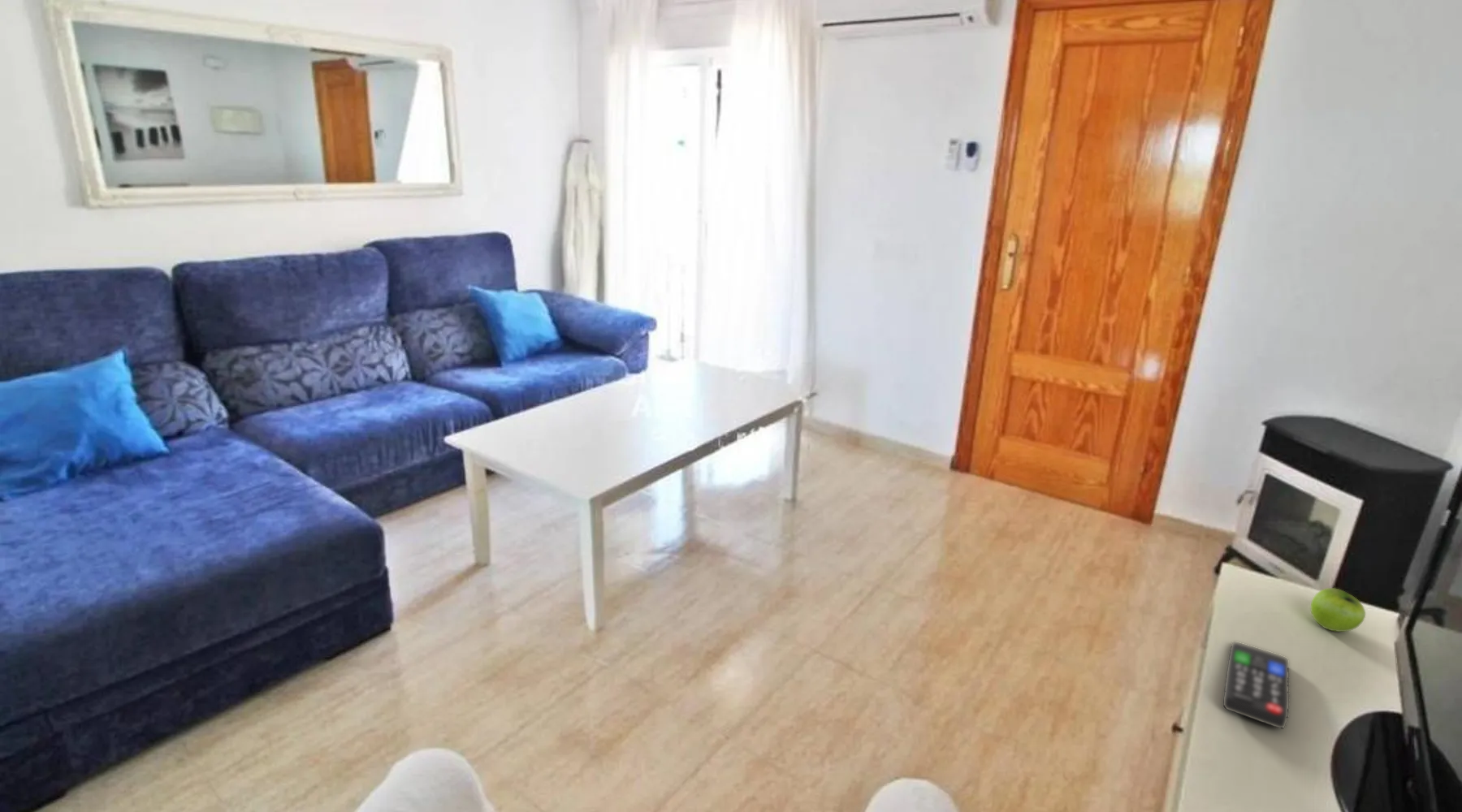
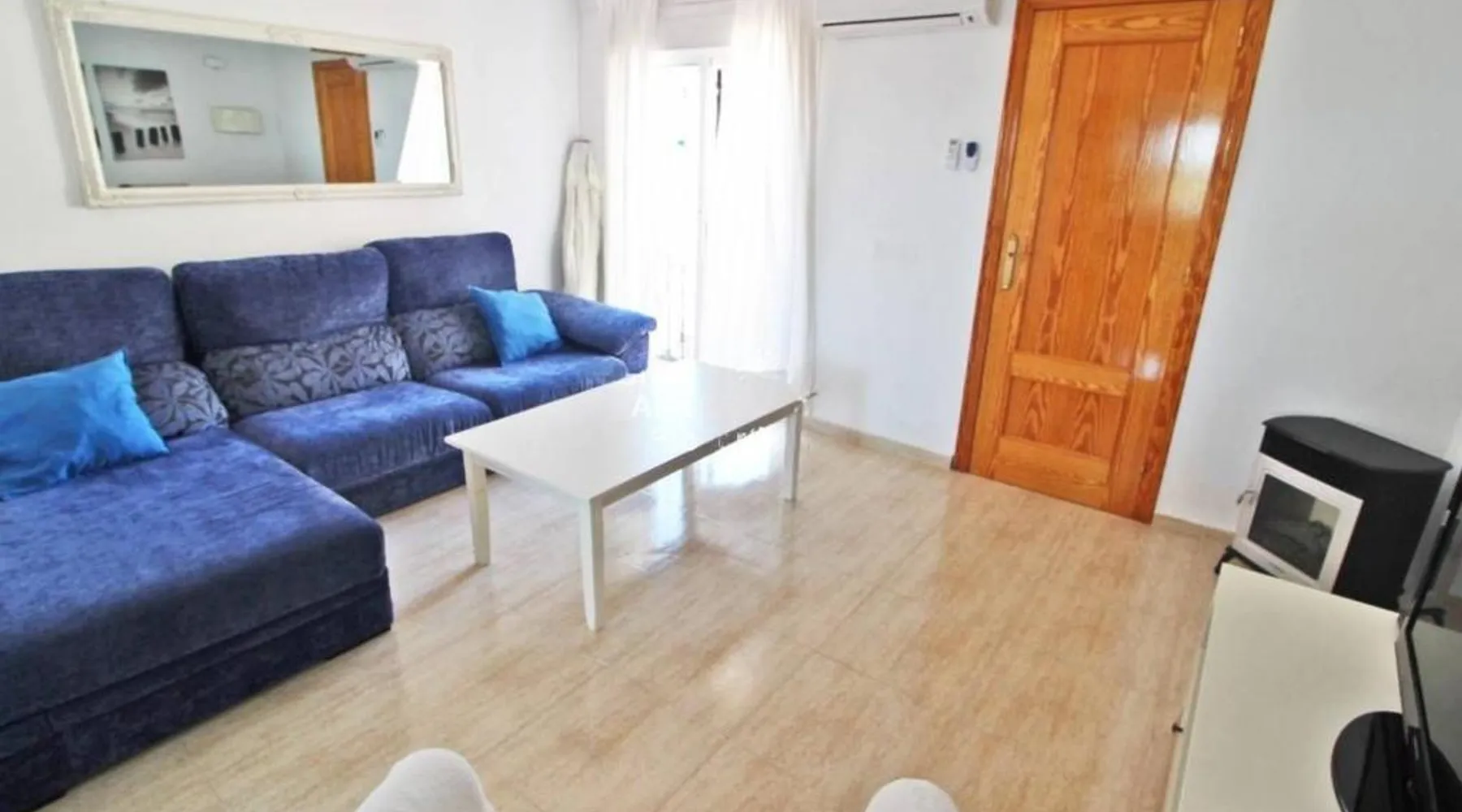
- remote control (1257, 680)
- fruit (1337, 610)
